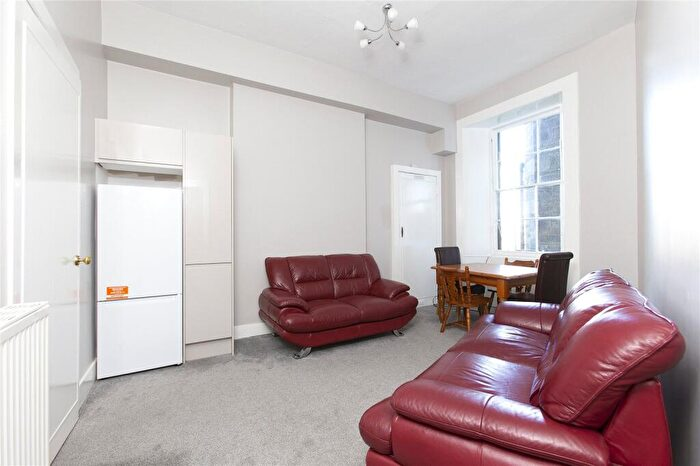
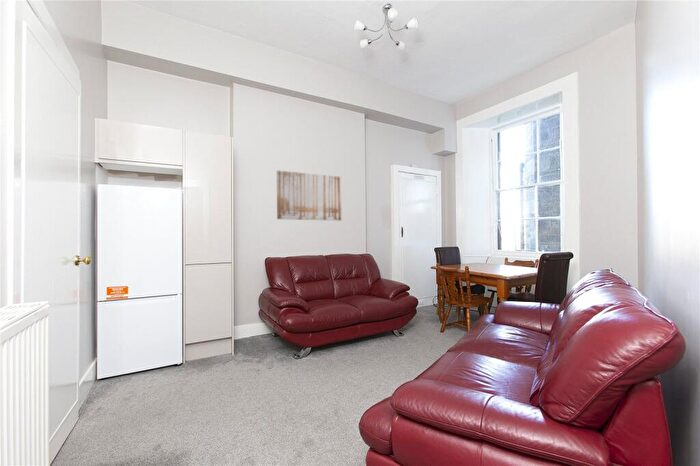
+ wall art (311, 196)
